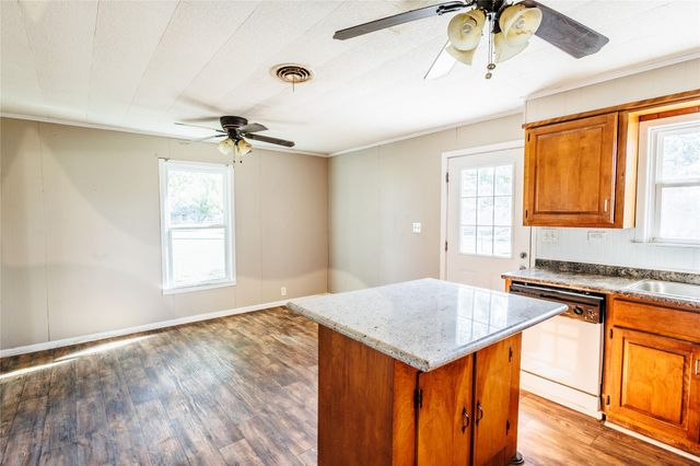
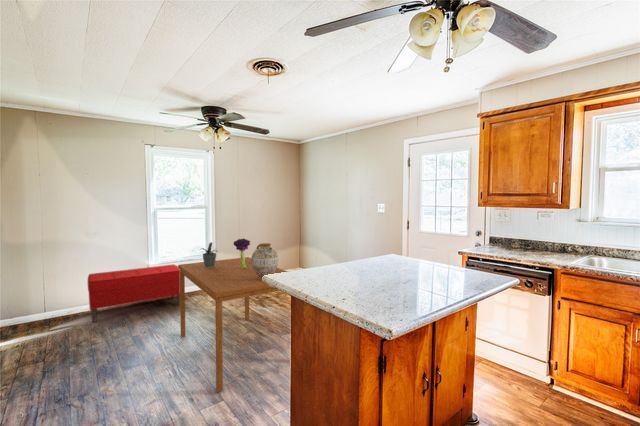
+ bouquet (242, 253)
+ bench (137, 290)
+ potted plant (208, 254)
+ ceramic jug (264, 261)
+ dining table (245, 309)
